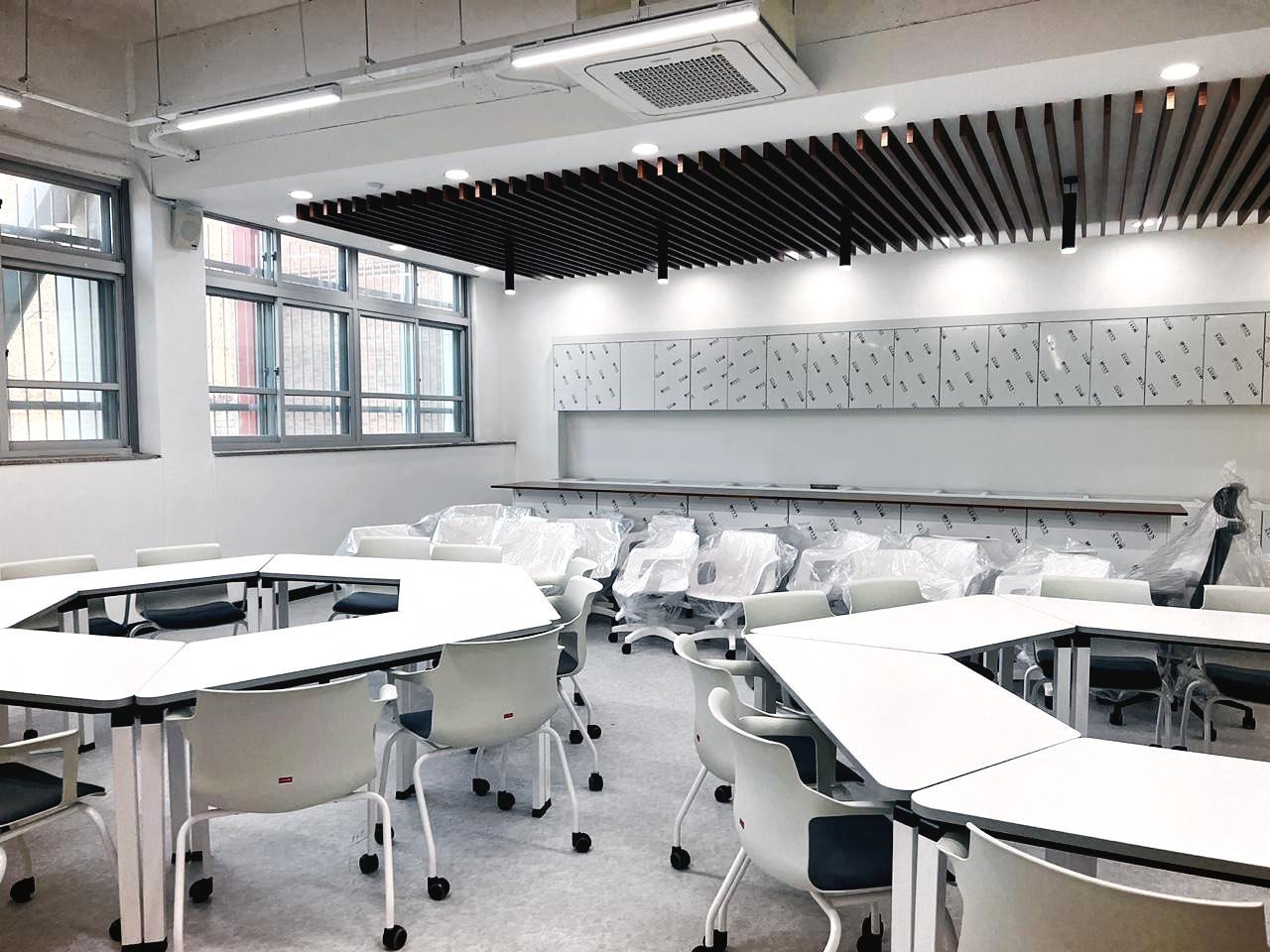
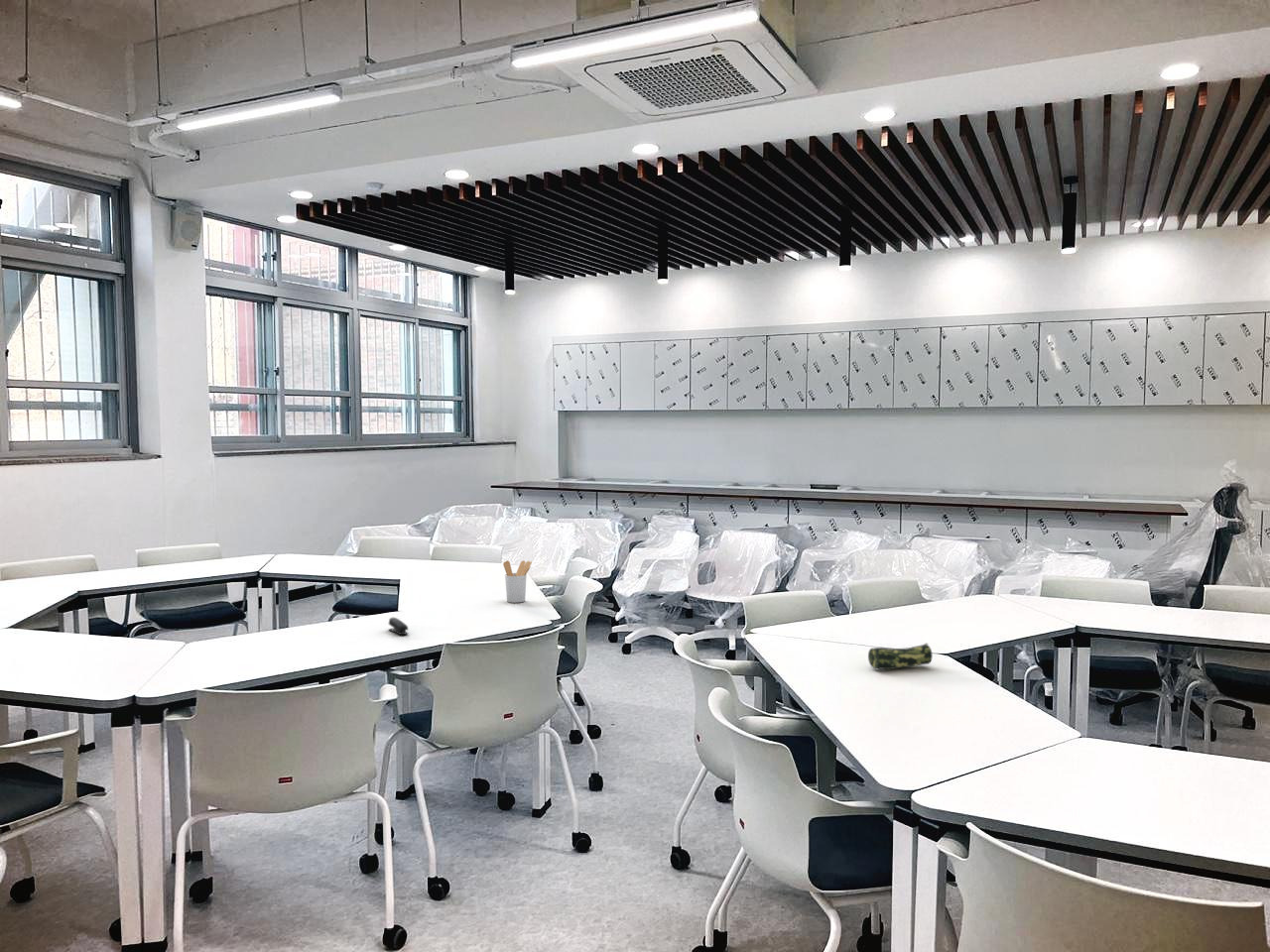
+ utensil holder (519, 580)
+ pencil case (901, 656)
+ stapler (398, 626)
